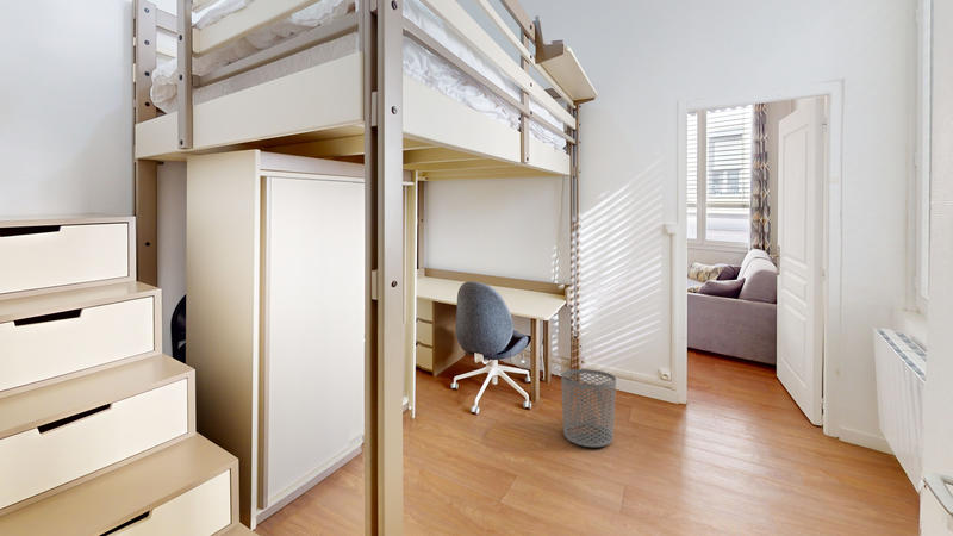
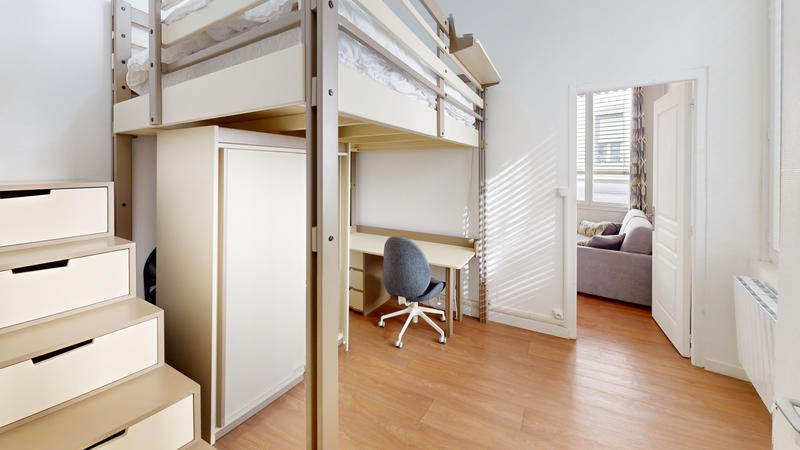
- waste bin (587, 405)
